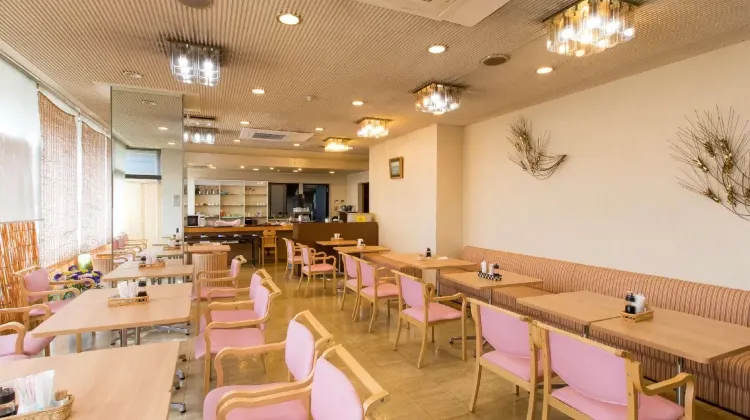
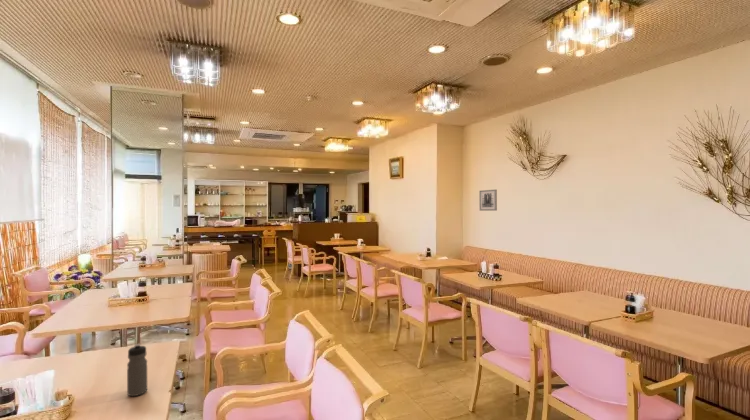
+ wall art (487, 200)
+ water bottle (137, 368)
